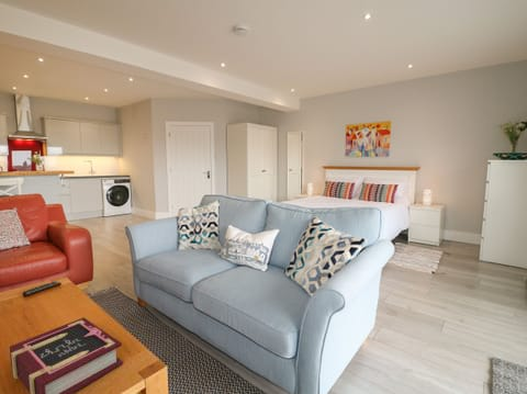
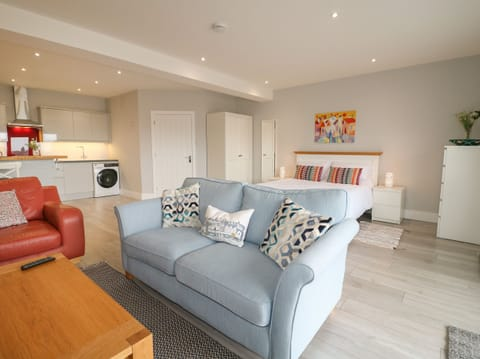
- book (65, 354)
